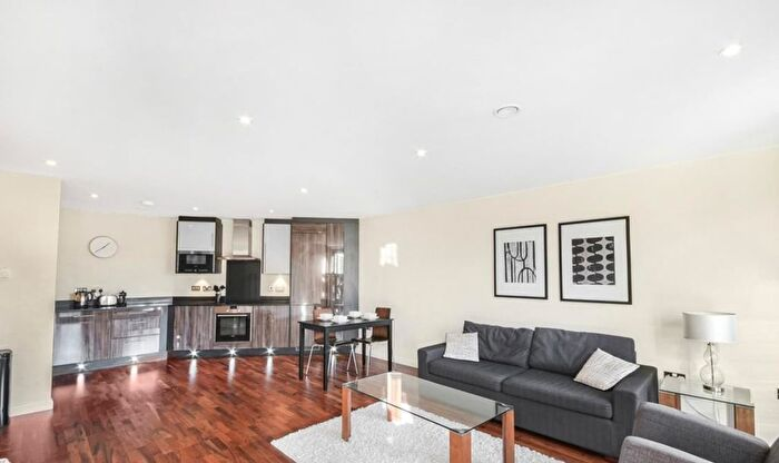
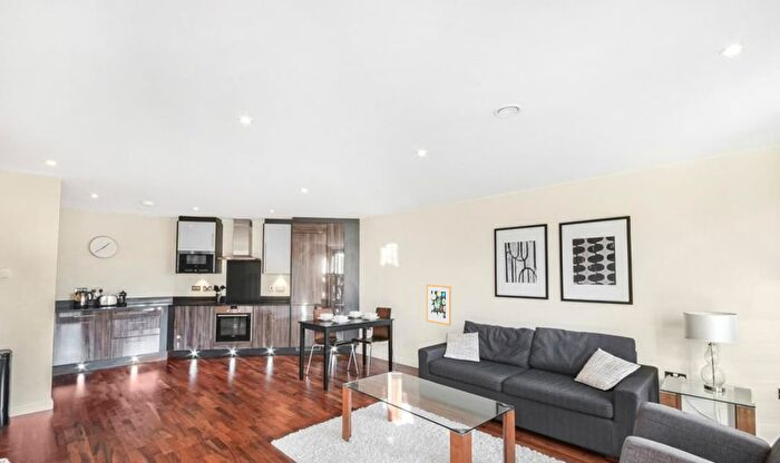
+ wall art (438, 304)
